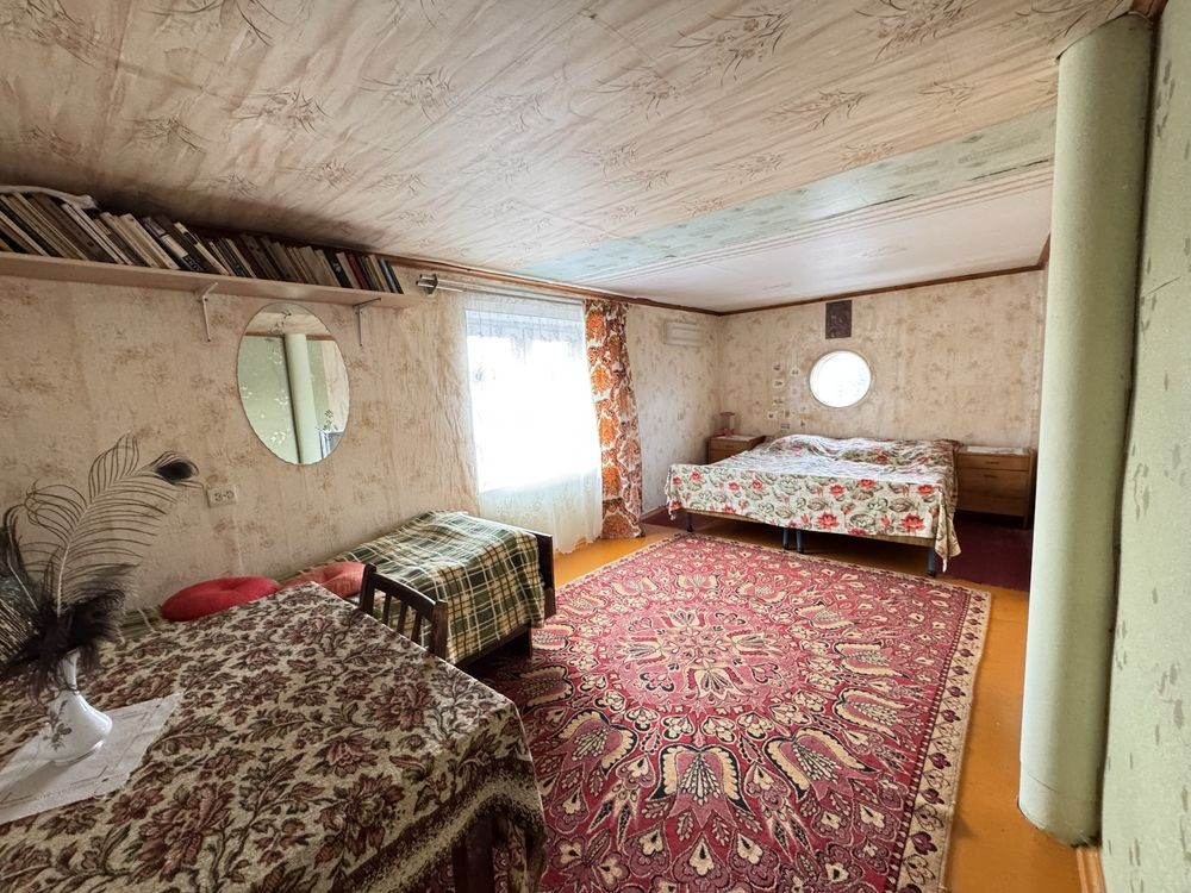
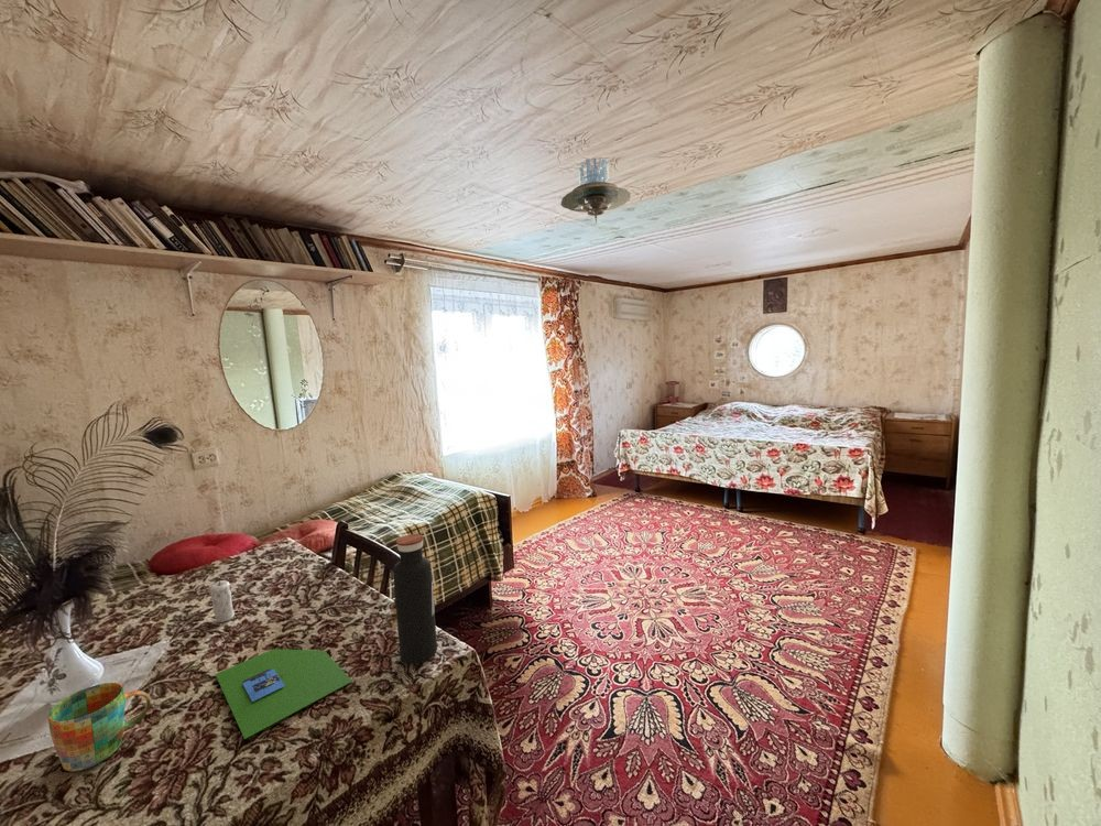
+ water bottle (414, 596)
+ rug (281, 671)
+ ceiling lamp (595, 194)
+ mug (103, 720)
+ candle (220, 597)
